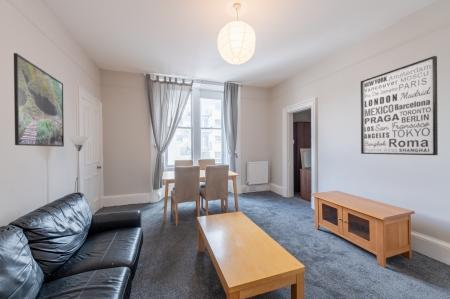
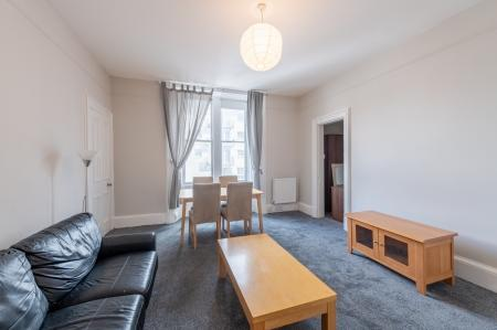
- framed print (43, 108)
- wall art (393, 112)
